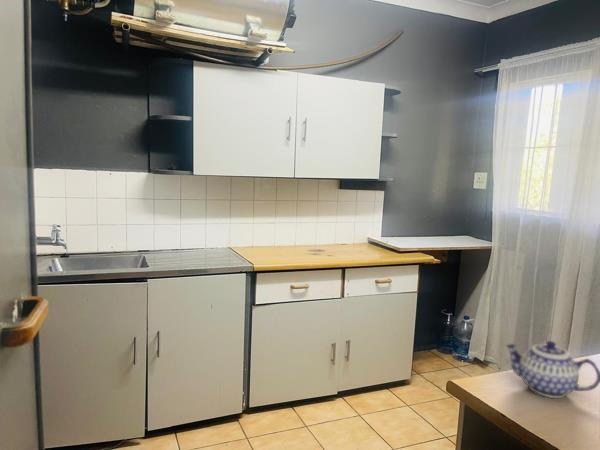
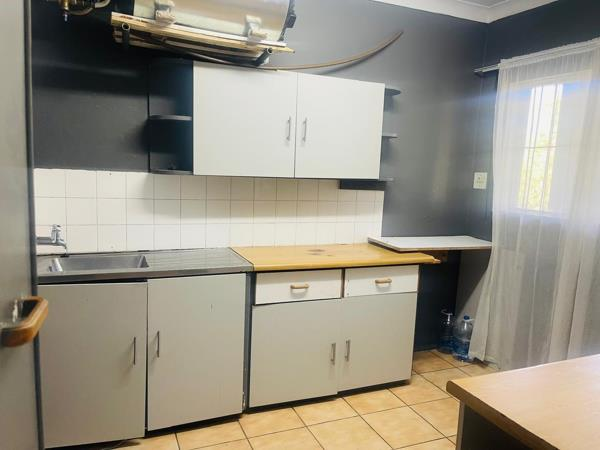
- teapot (549, 365)
